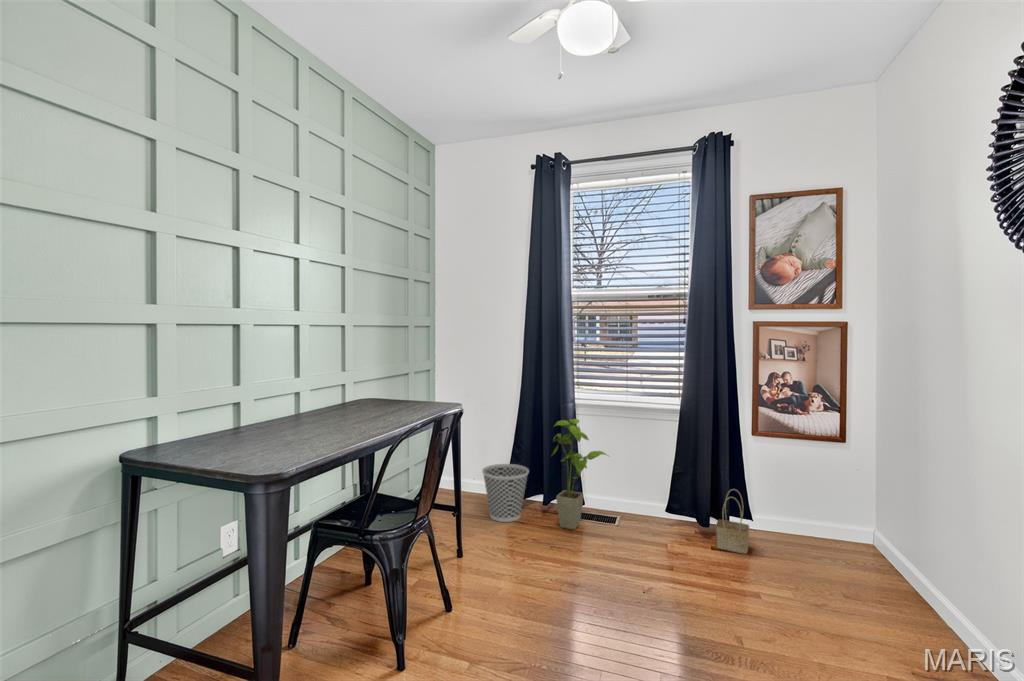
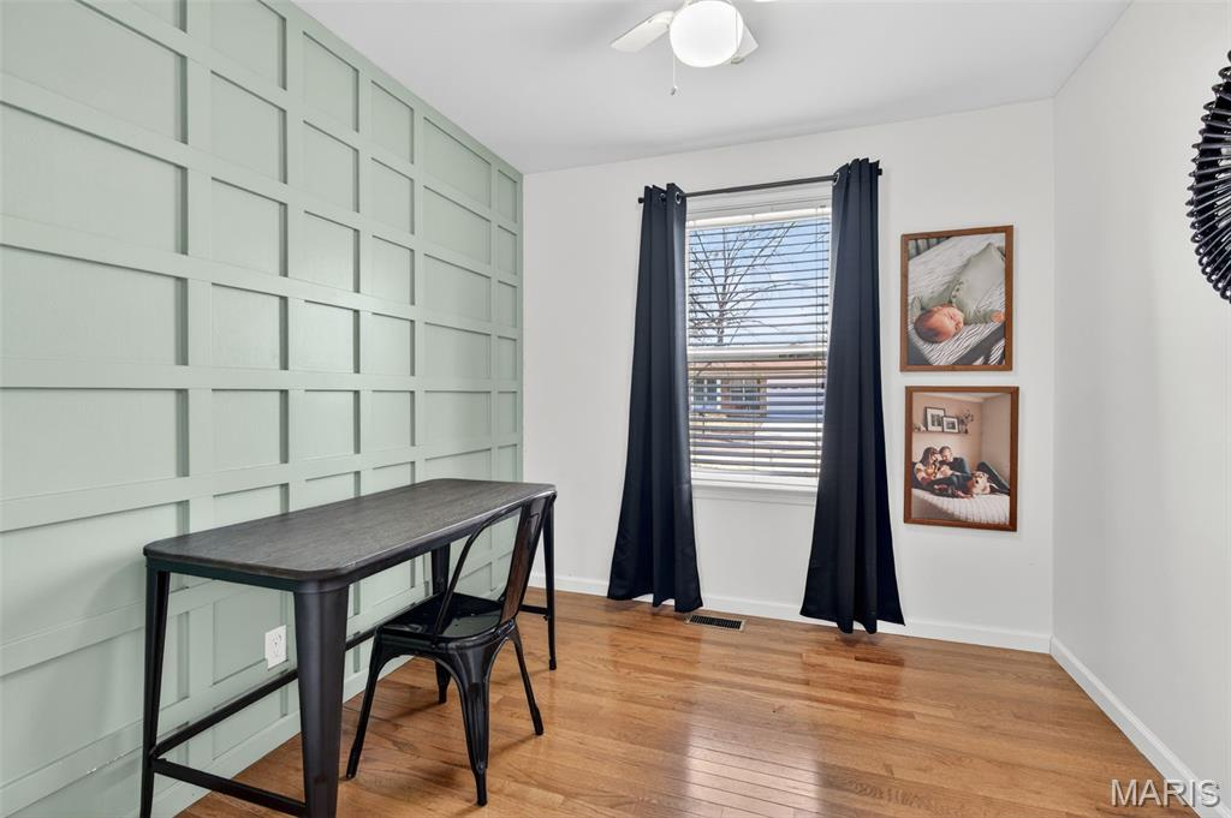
- basket (732, 521)
- house plant (576, 474)
- wastebasket (505, 493)
